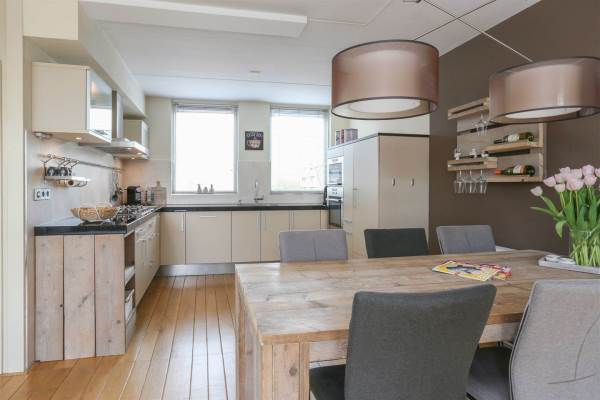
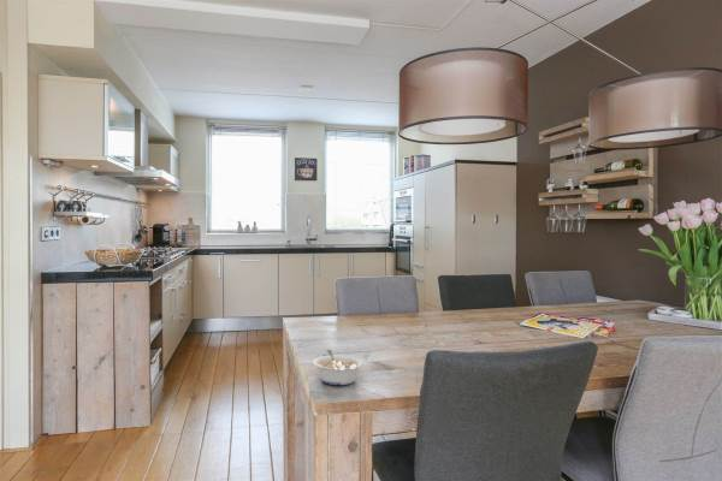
+ legume (336, 368)
